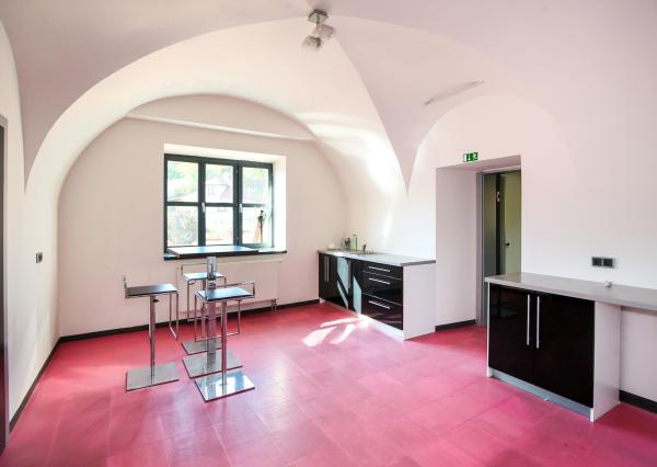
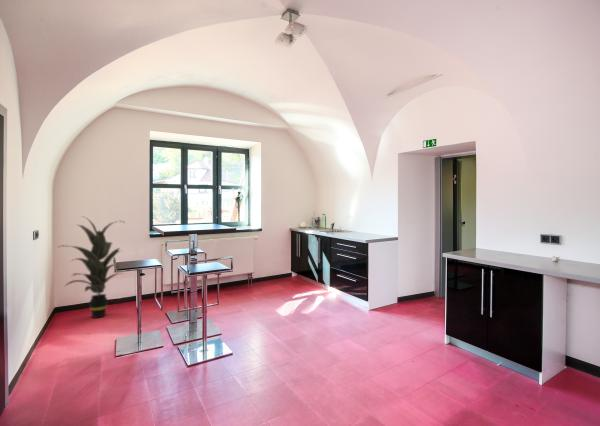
+ indoor plant (94, 266)
